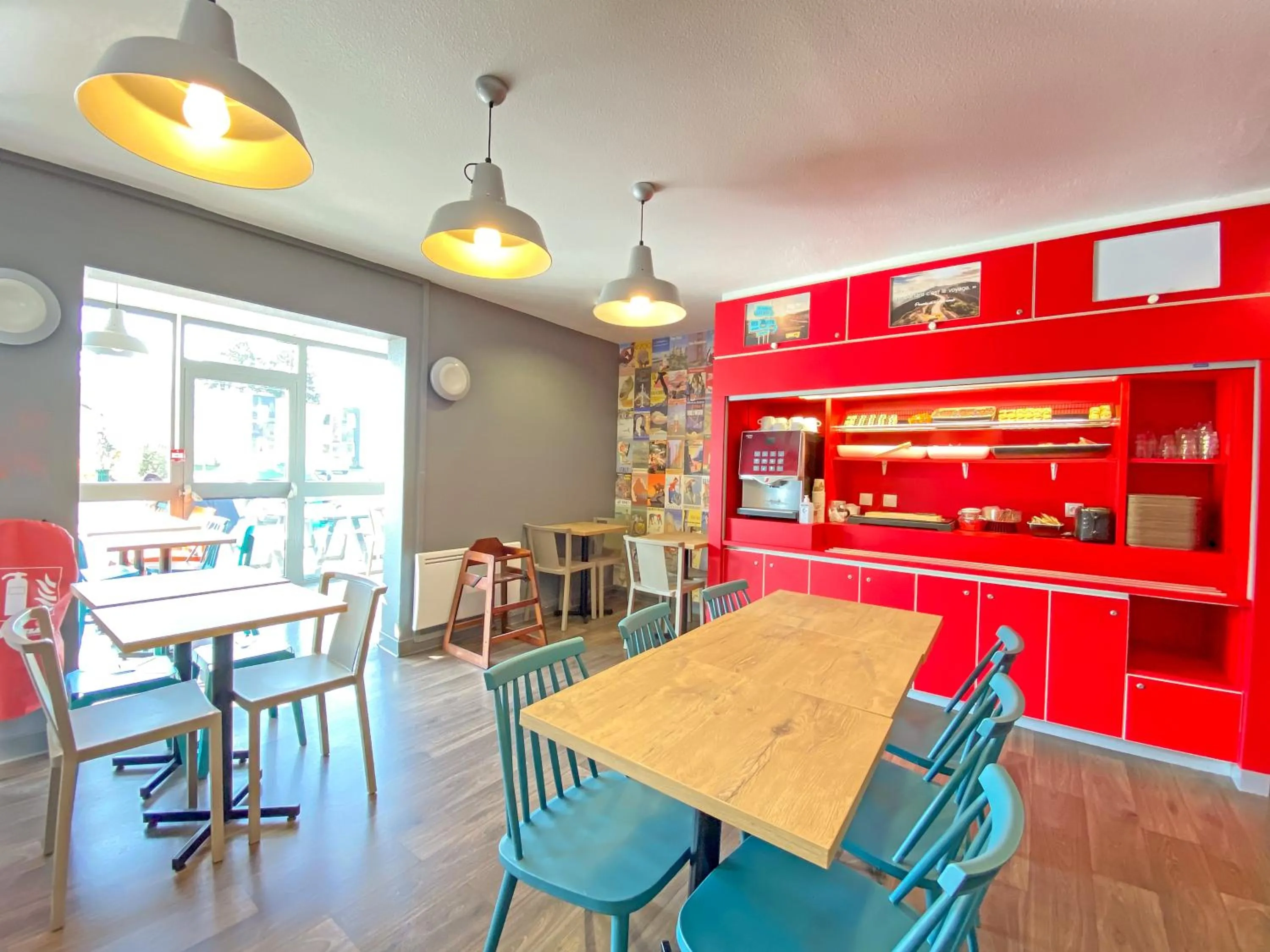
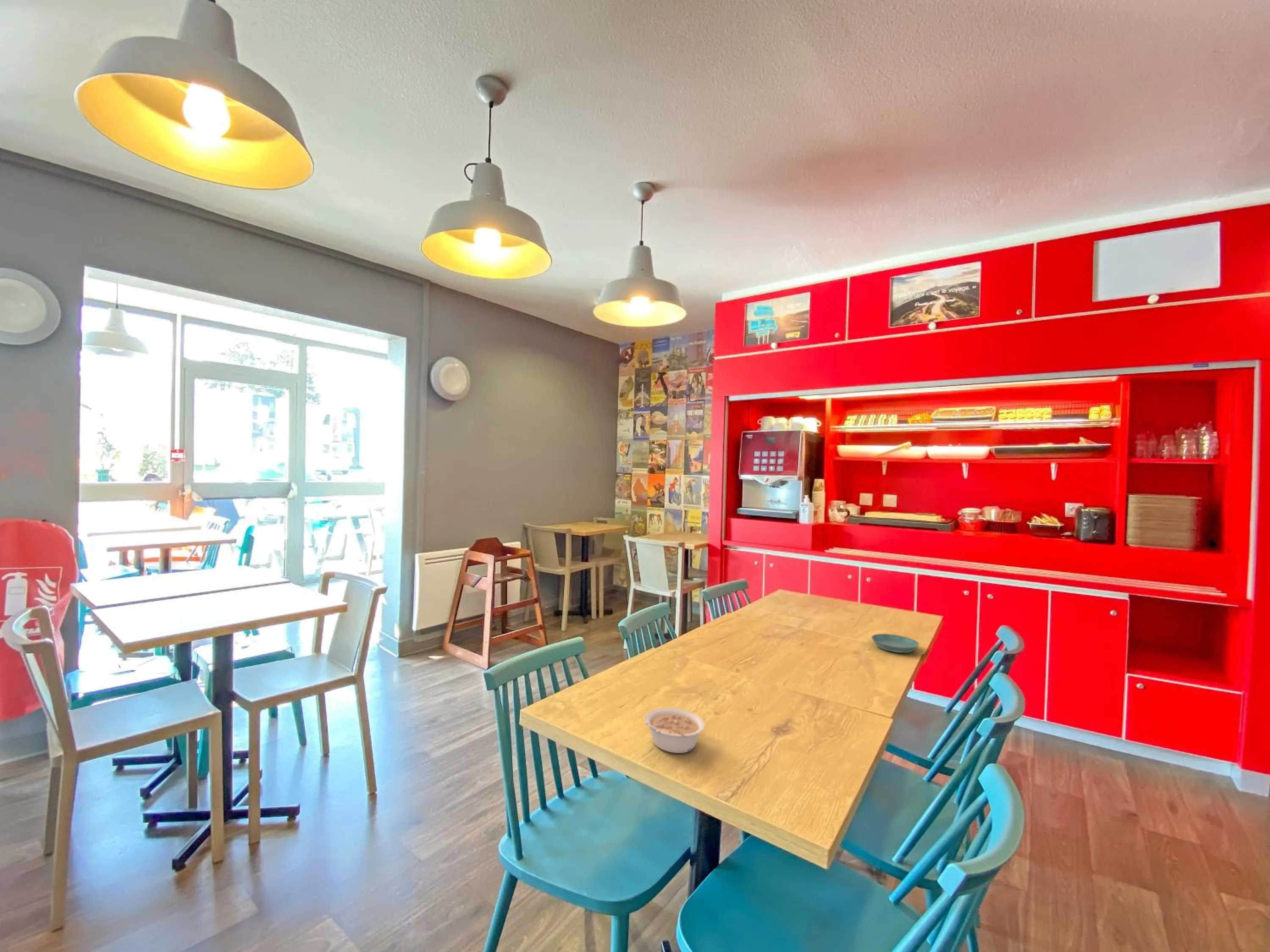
+ saucer (895, 644)
+ legume (676, 730)
